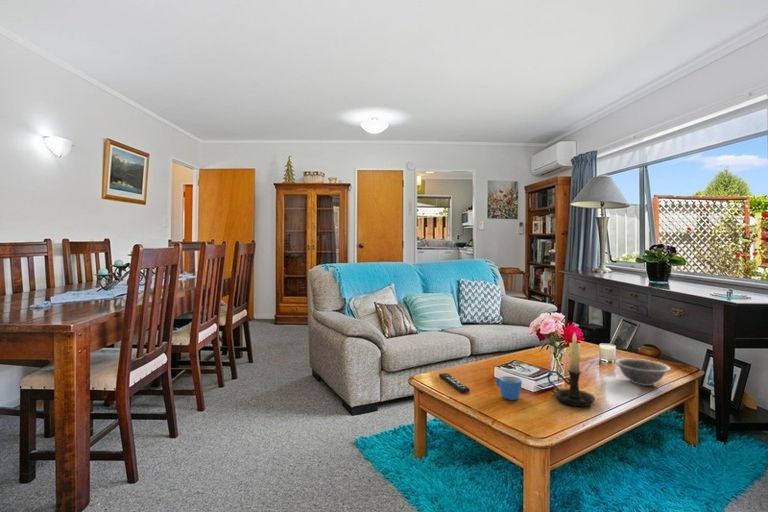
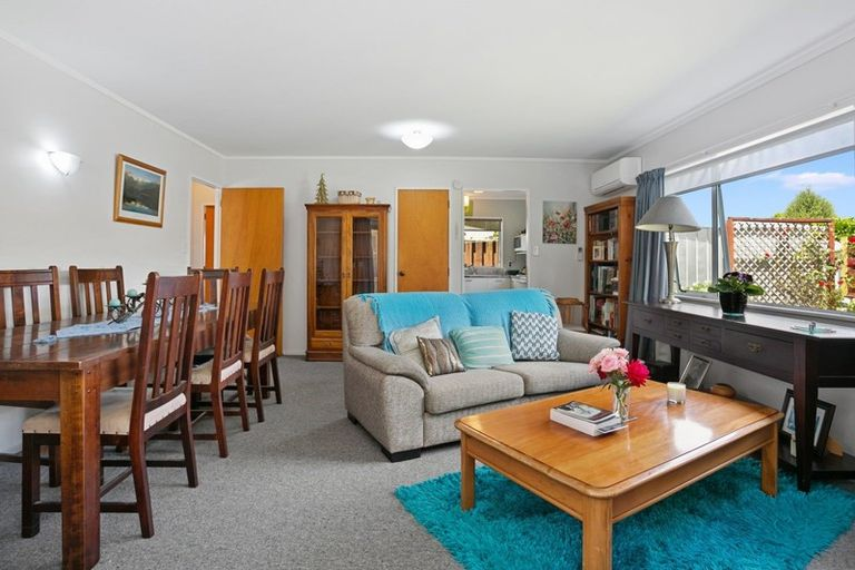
- remote control (453, 381)
- mug (507, 387)
- candle holder (570, 364)
- decorative bowl (641, 373)
